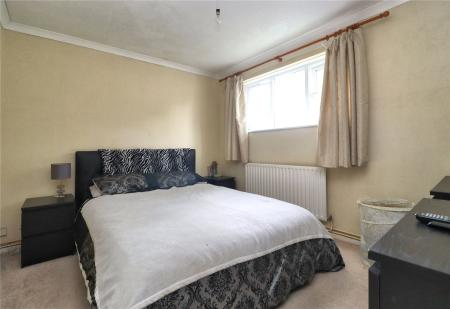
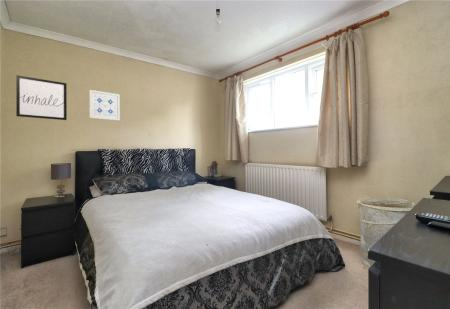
+ wall art (42, 98)
+ wall art (105, 105)
